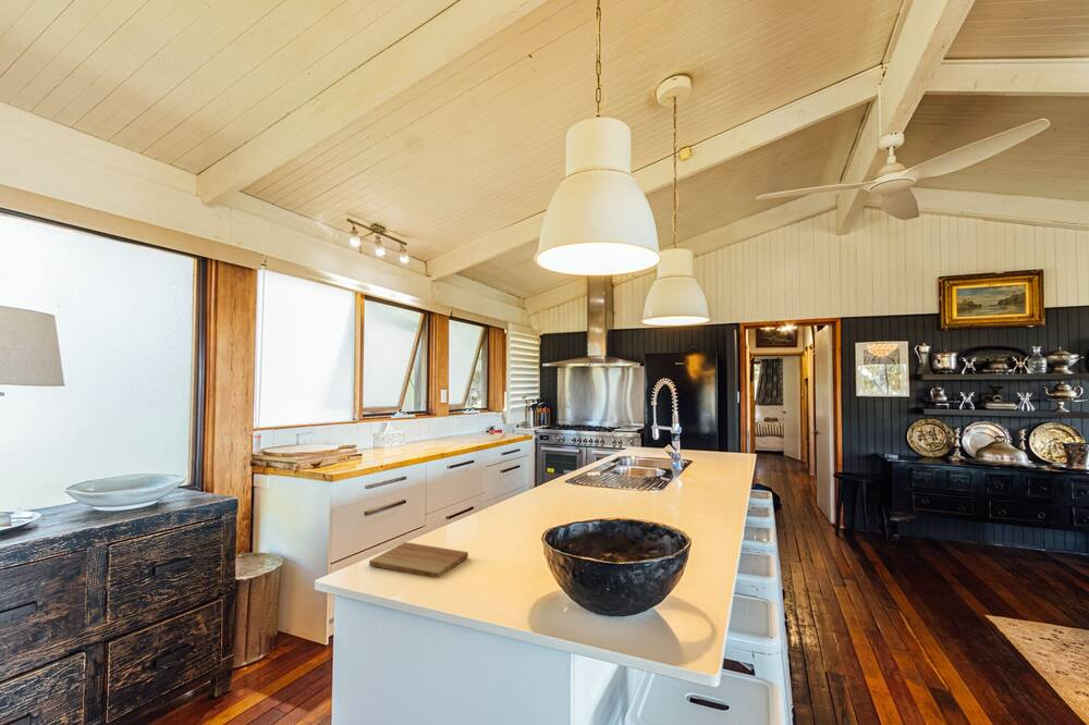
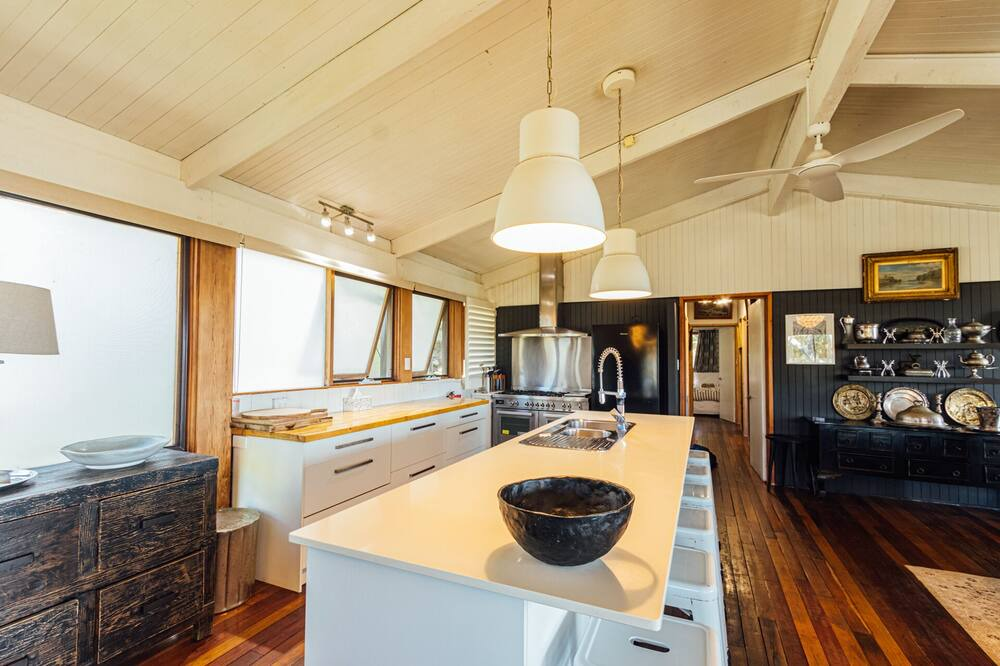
- cutting board (419, 558)
